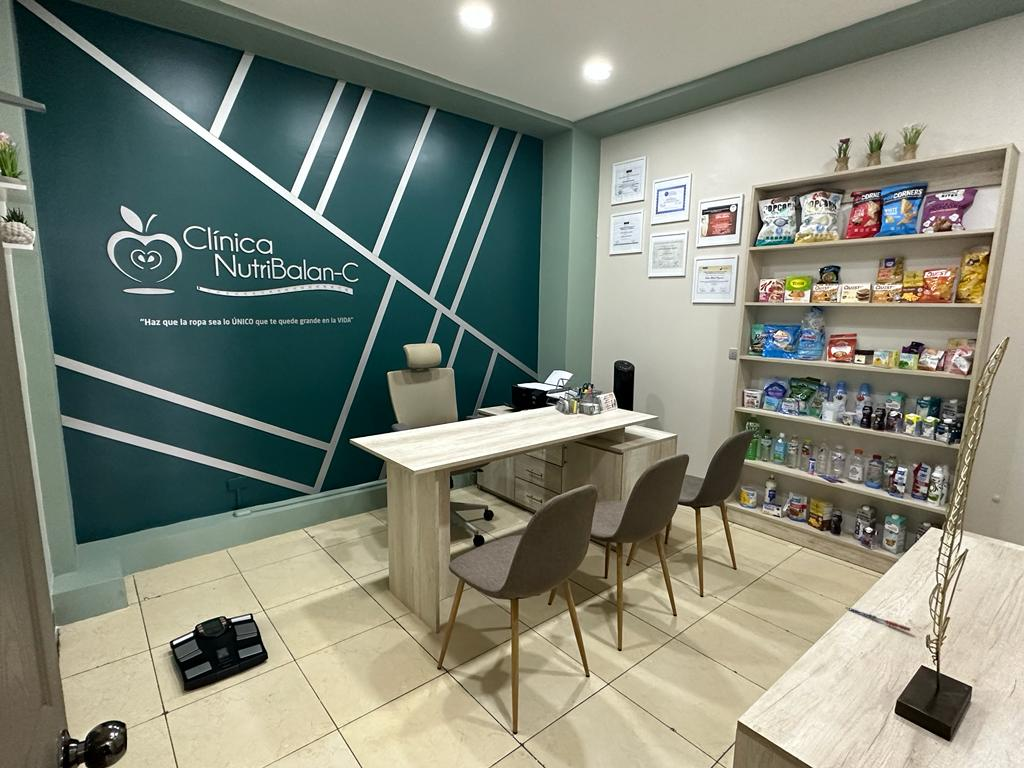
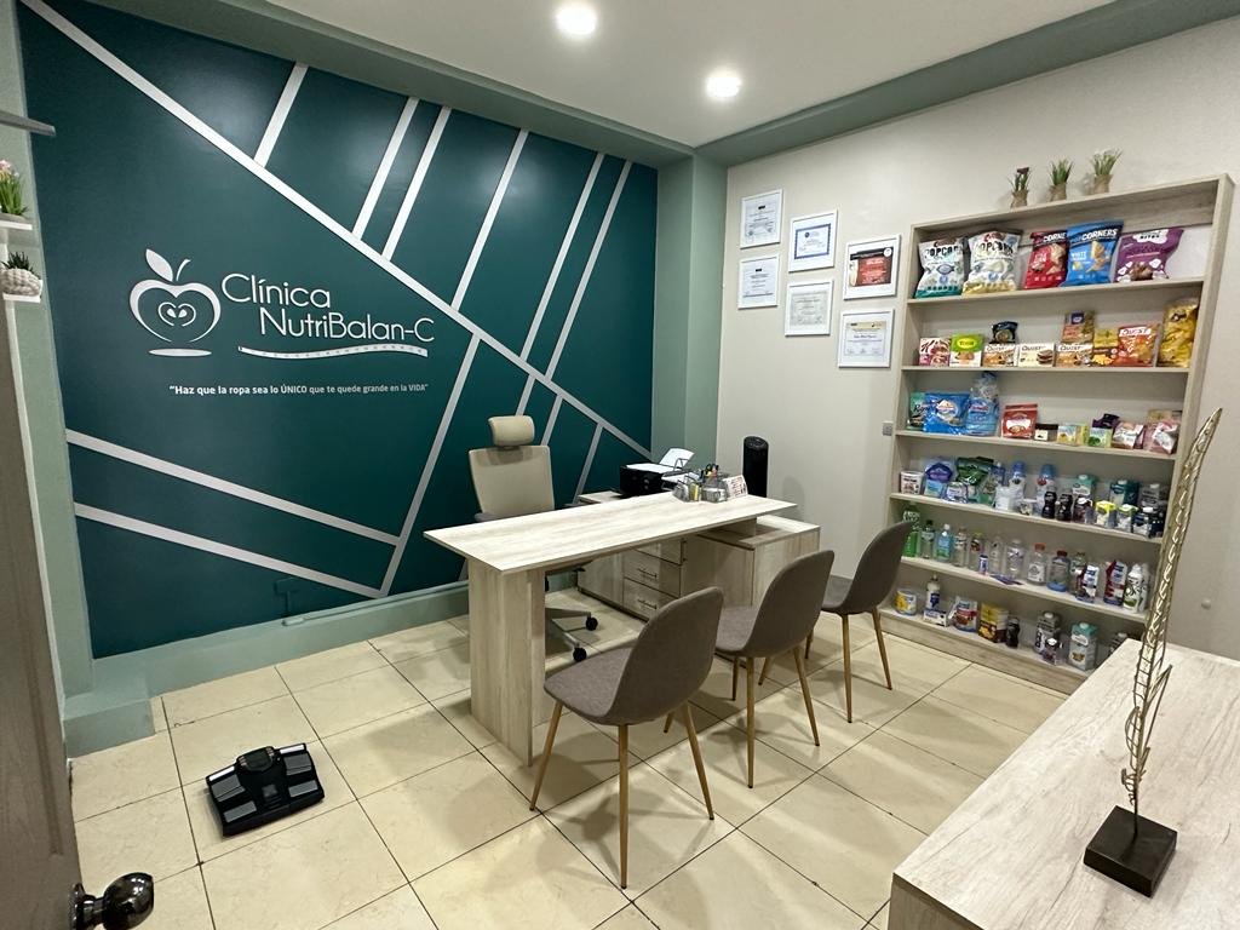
- pen (876, 617)
